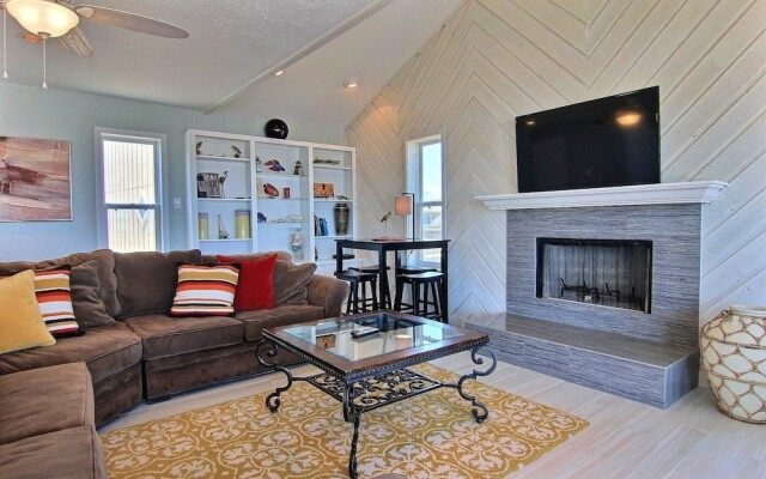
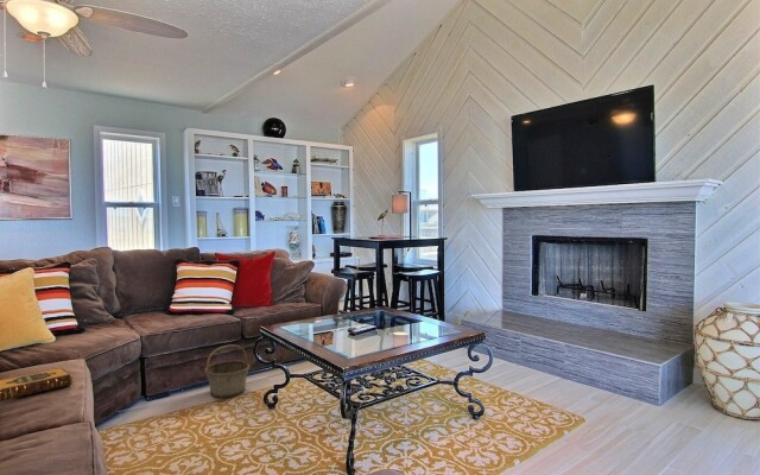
+ hardback book (32, 384)
+ basket (227, 368)
